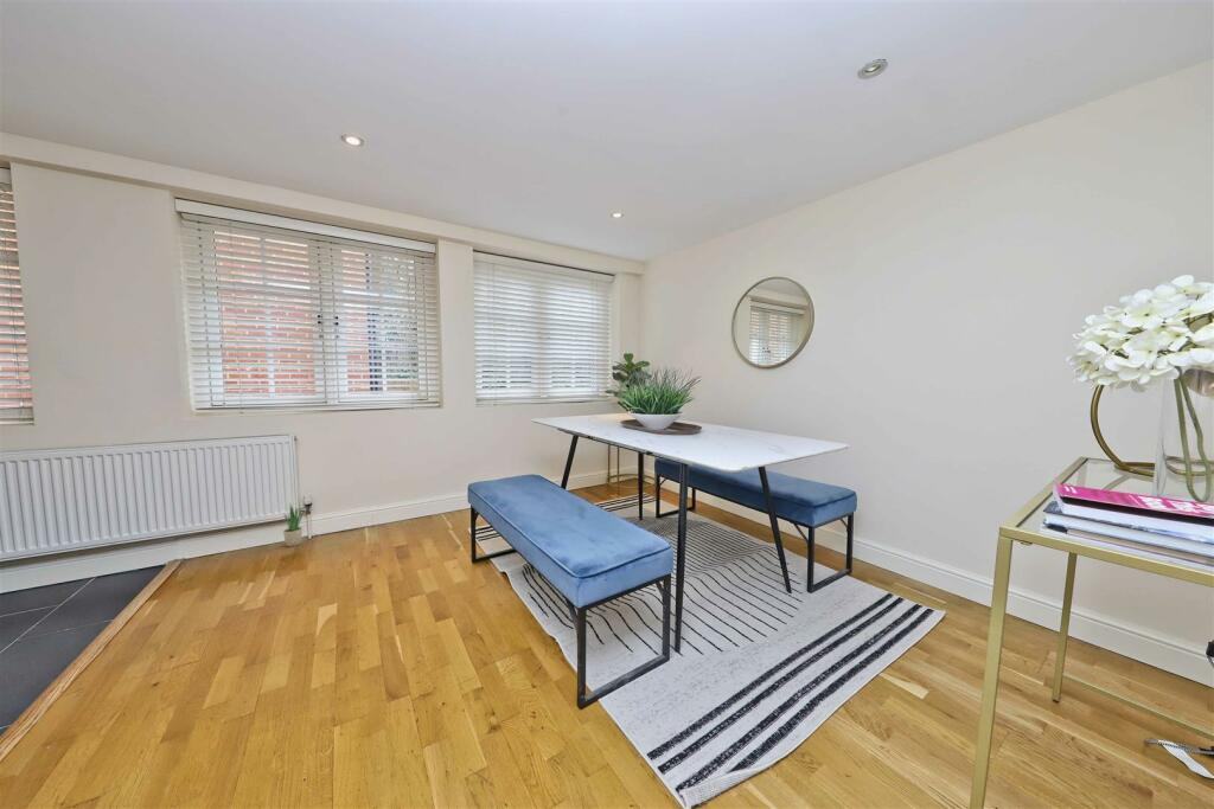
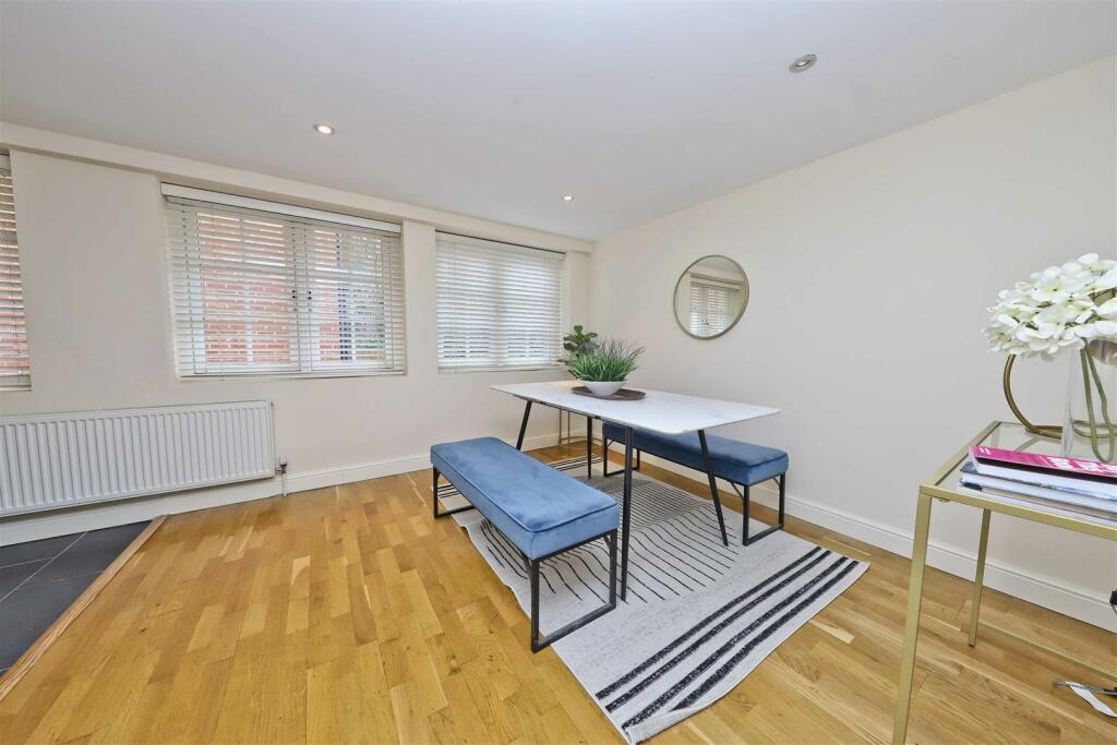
- potted plant (294, 522)
